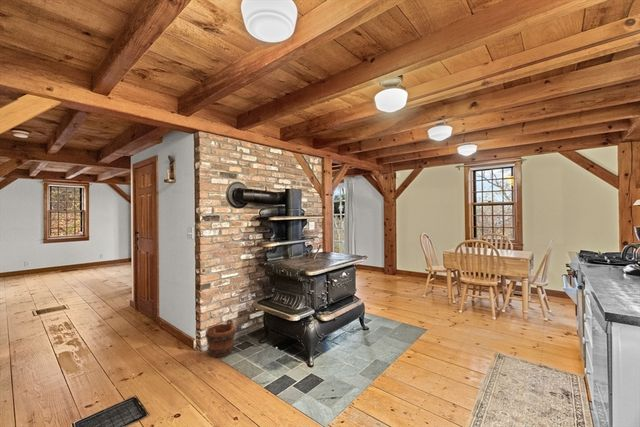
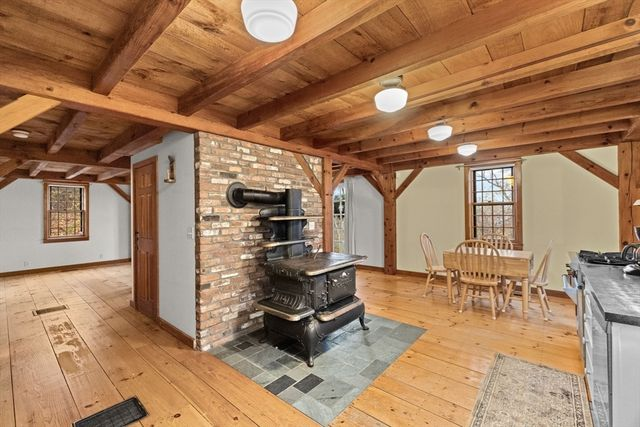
- wooden bucket (220, 337)
